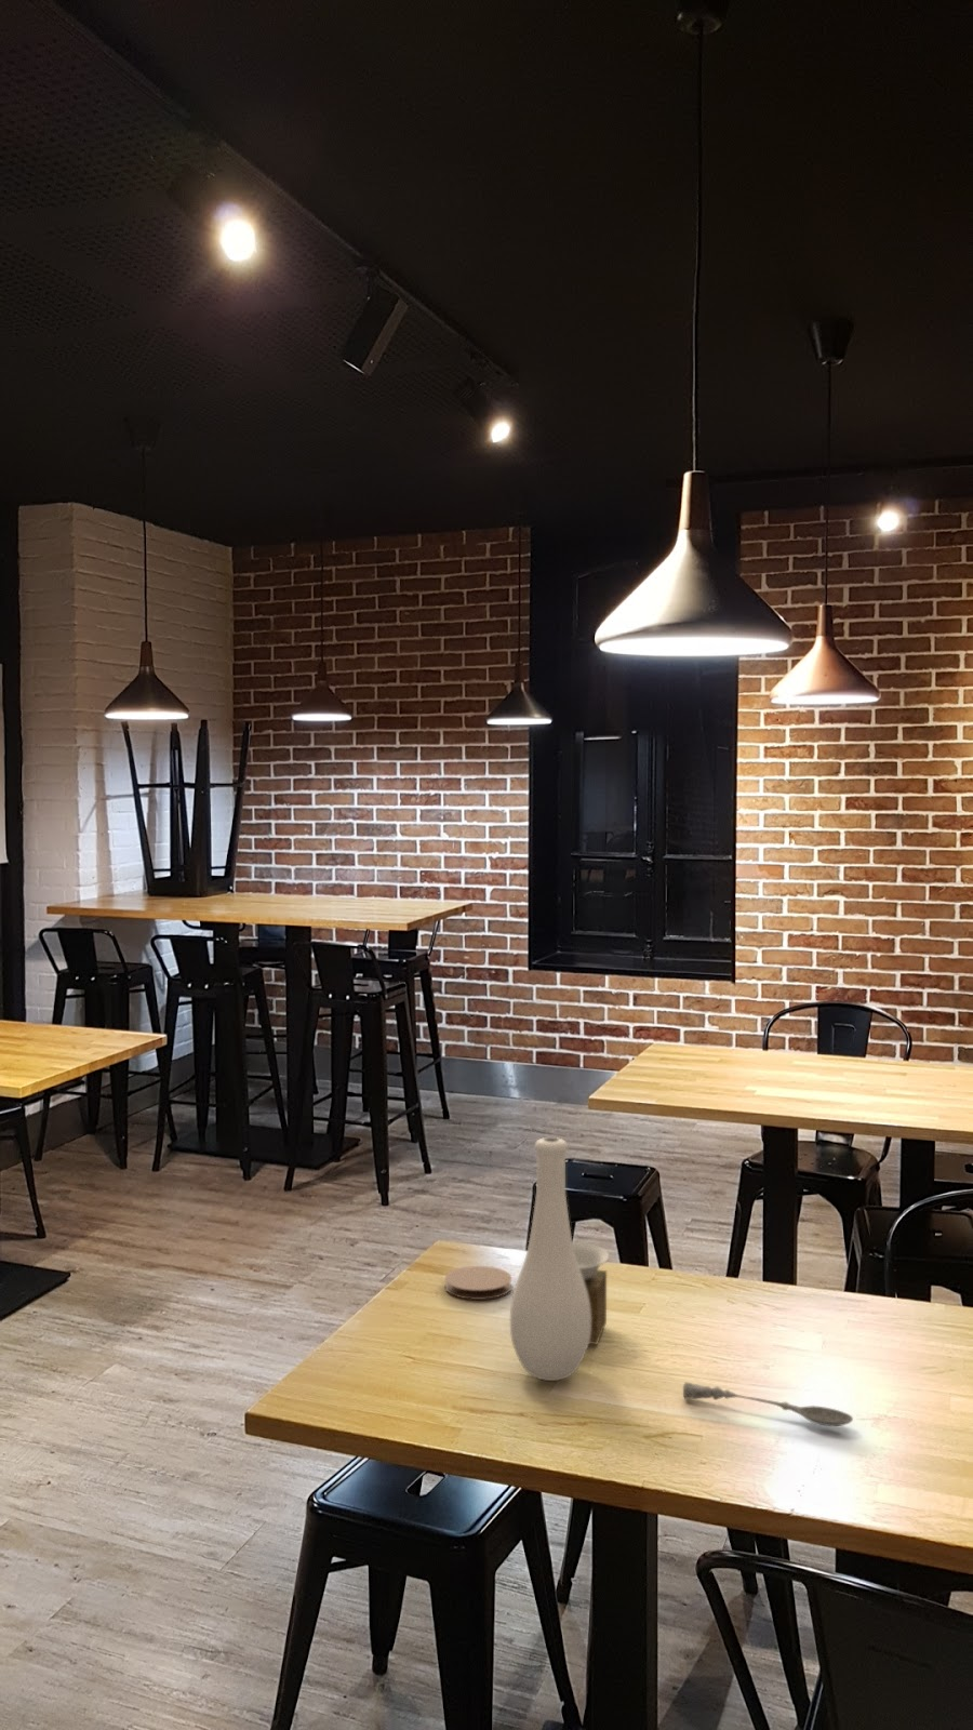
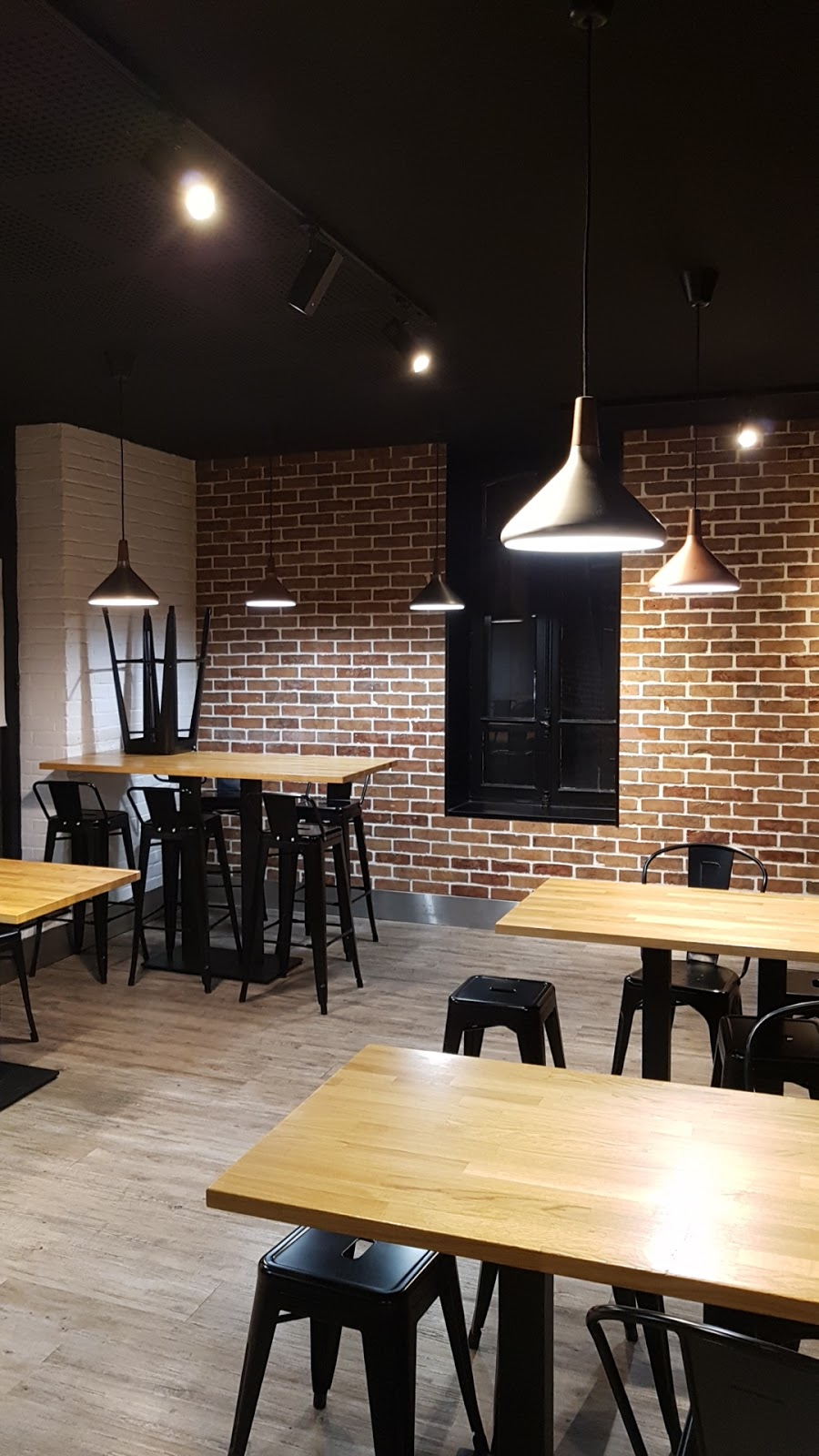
- soupspoon (766, 1402)
- coaster (478, 1281)
- vase (560, 1240)
